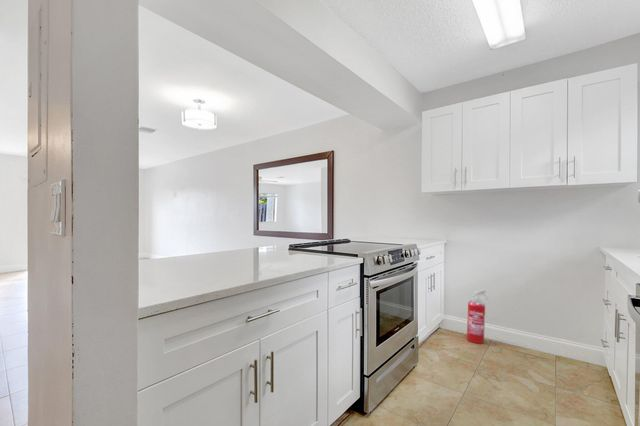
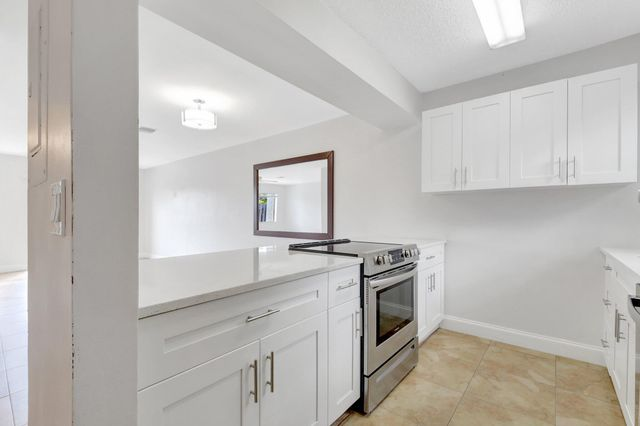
- fire extinguisher (478, 314)
